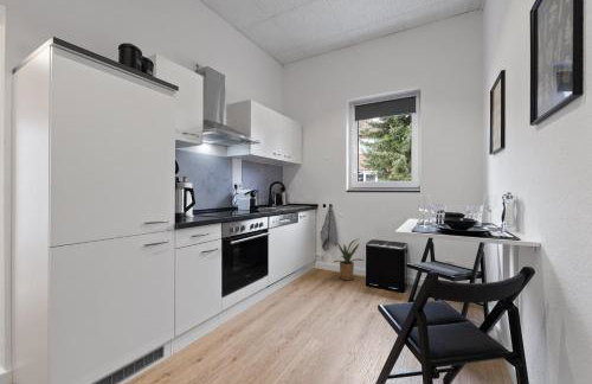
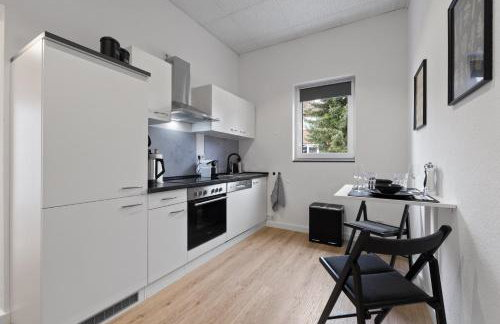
- house plant (346, 257)
